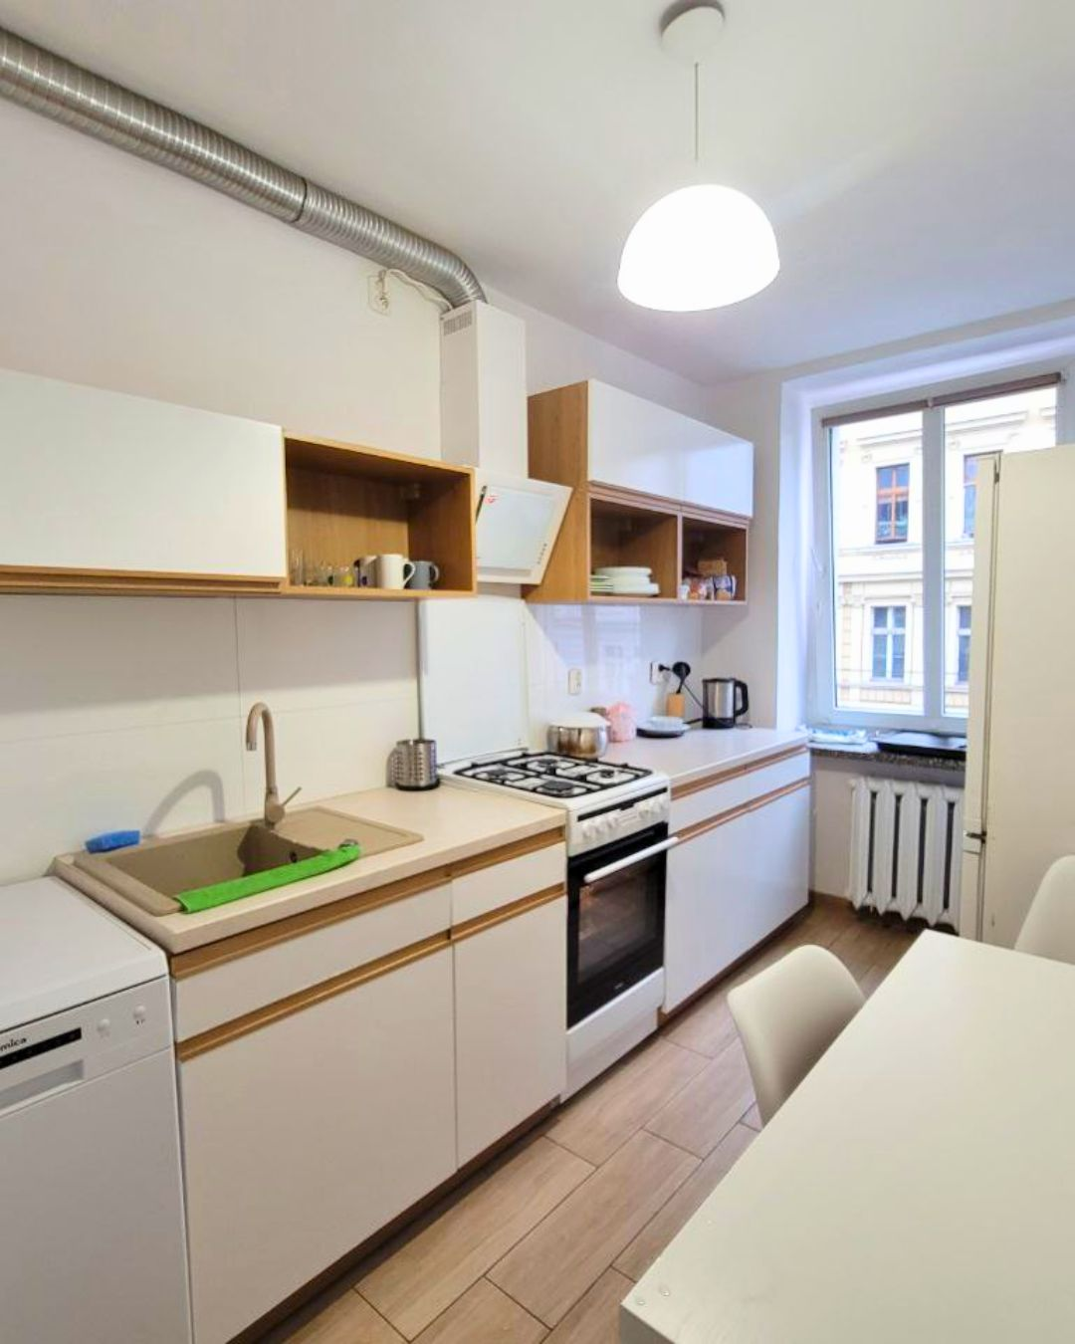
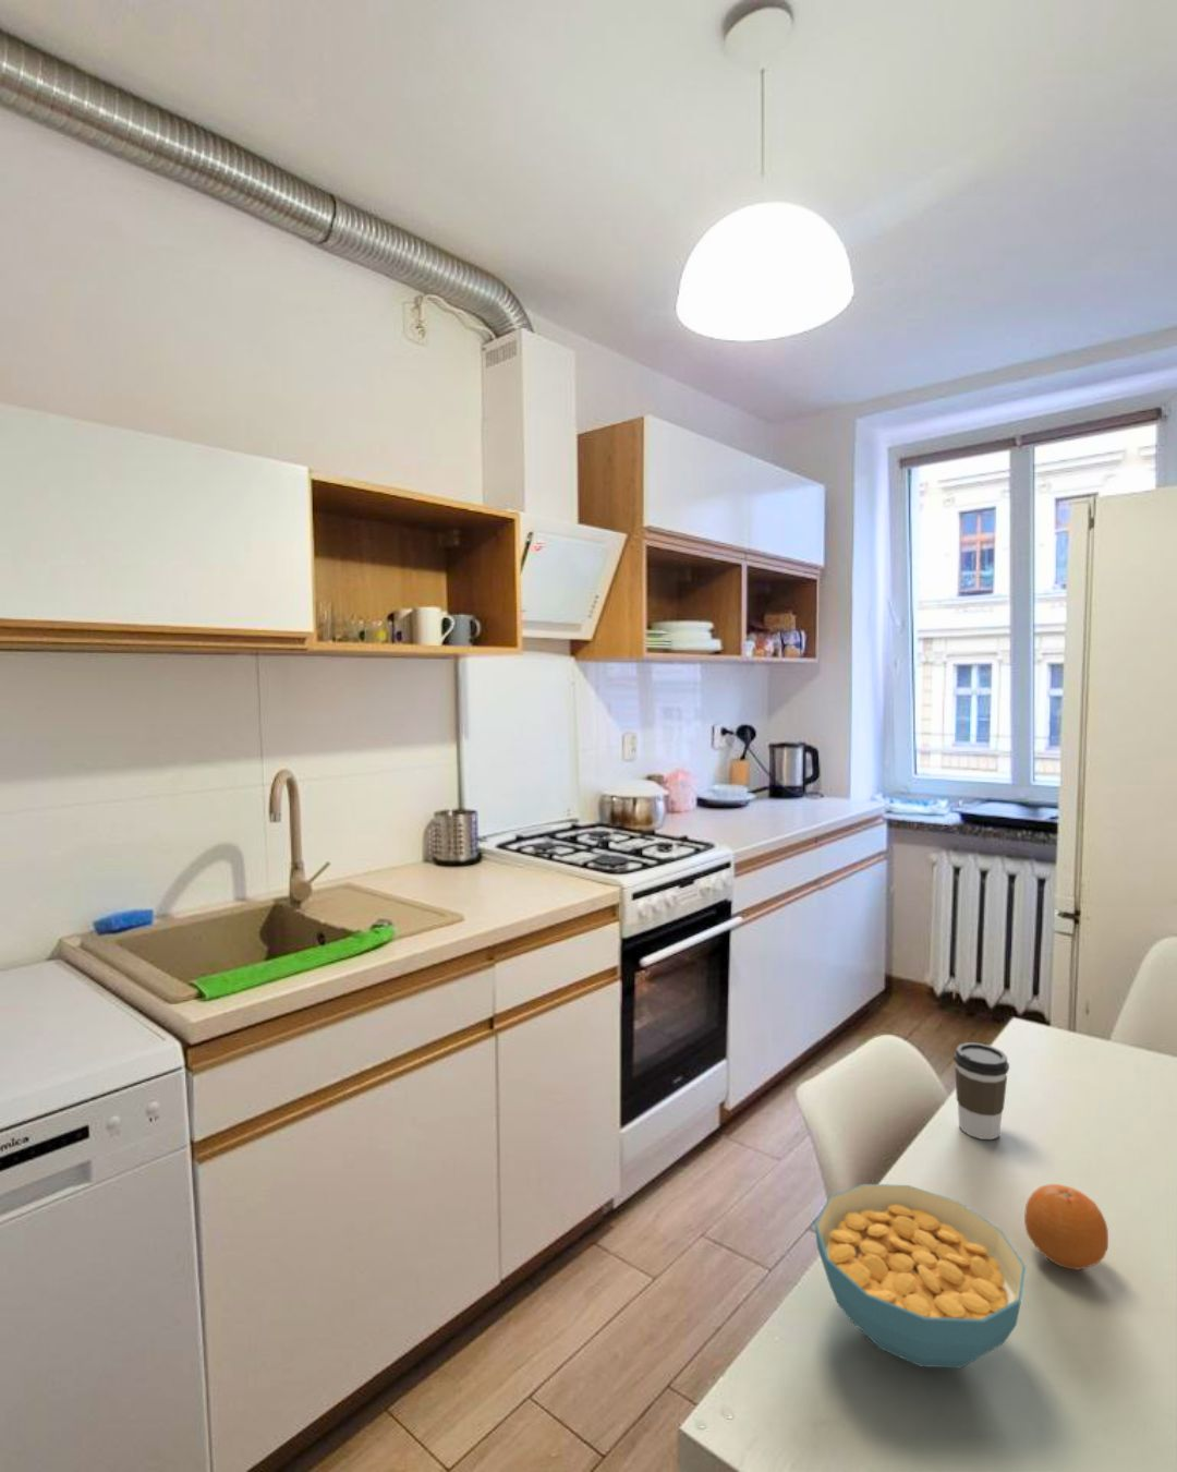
+ coffee cup (980, 1090)
+ fruit (1065, 1226)
+ cereal bowl (914, 1289)
